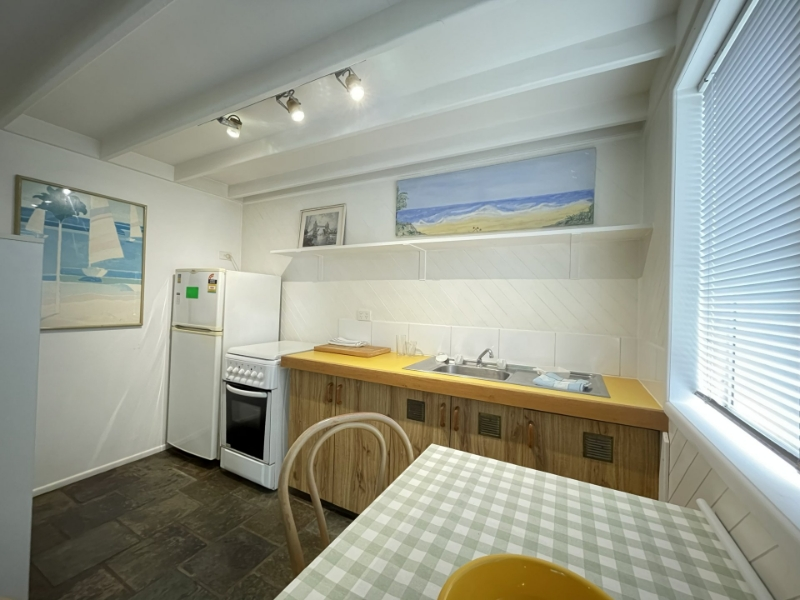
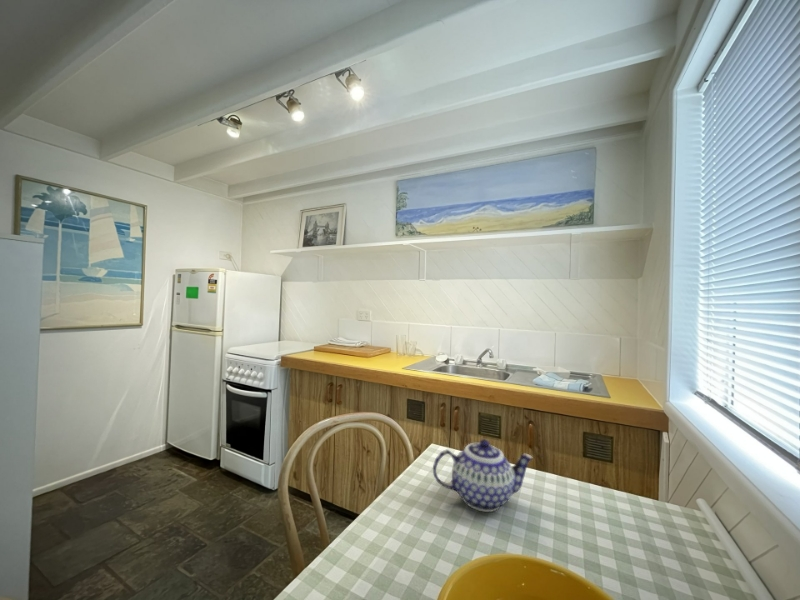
+ teapot (482, 469)
